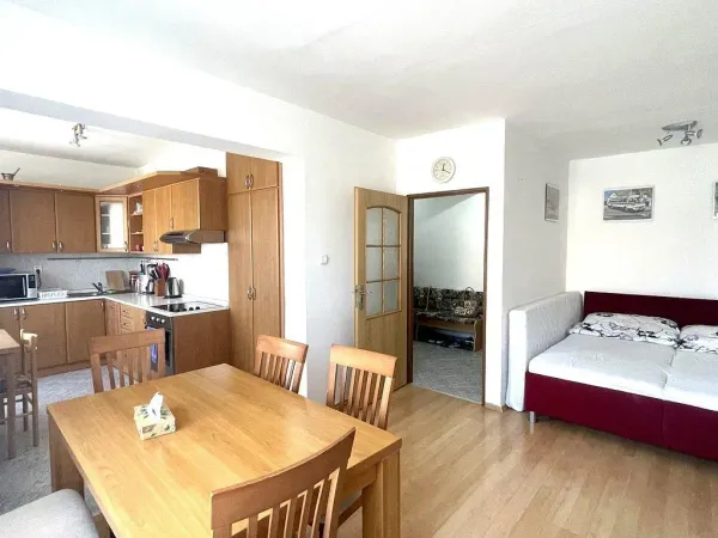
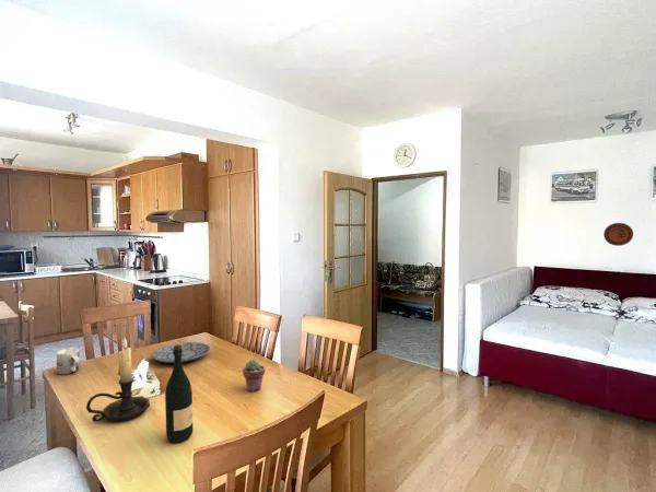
+ potted succulent (254, 374)
+ mug (69, 361)
+ decorative plate (618, 234)
+ wine bottle (178, 390)
+ plate (181, 353)
+ candle holder (119, 375)
